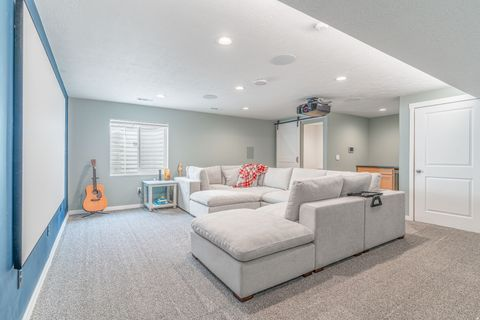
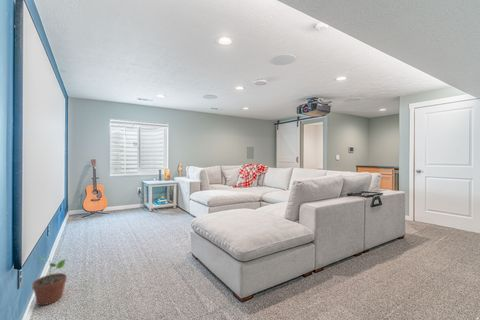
+ potted plant (50, 276)
